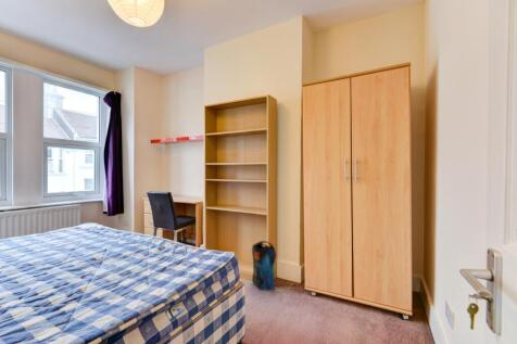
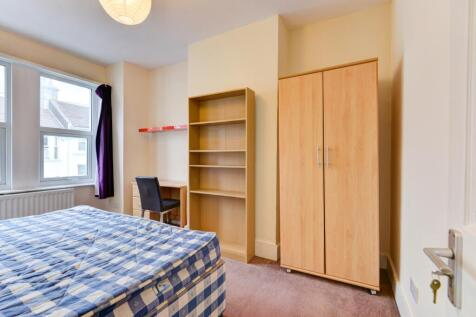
- pouch (262, 265)
